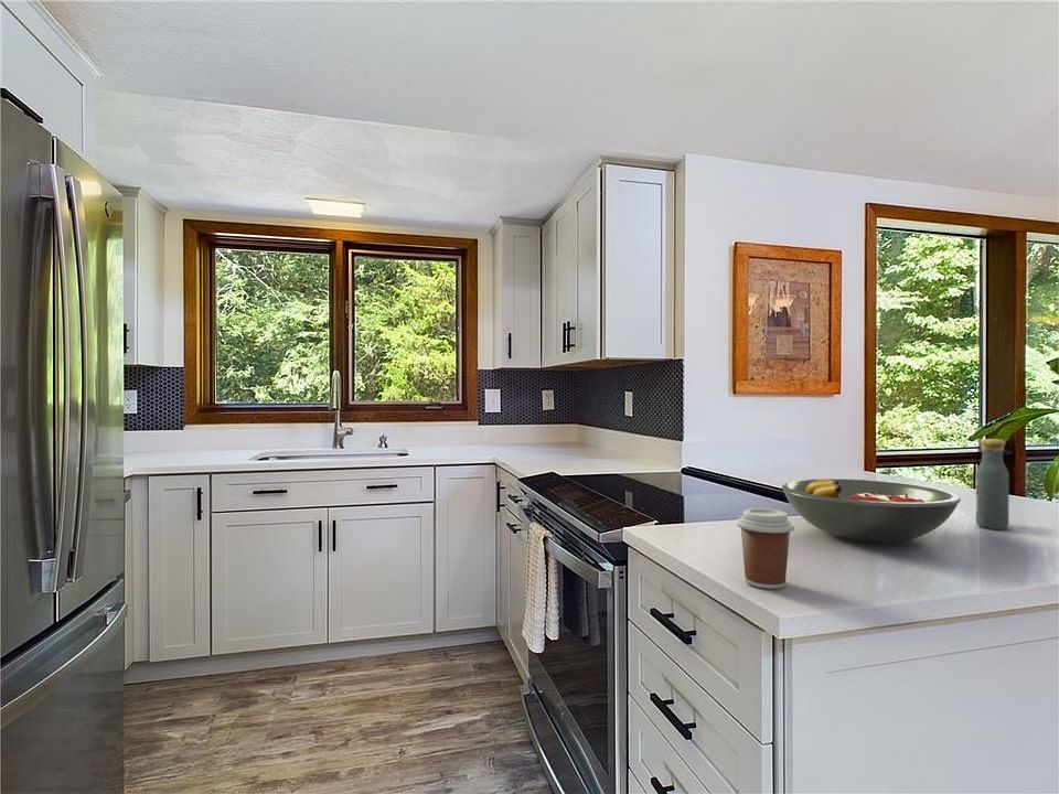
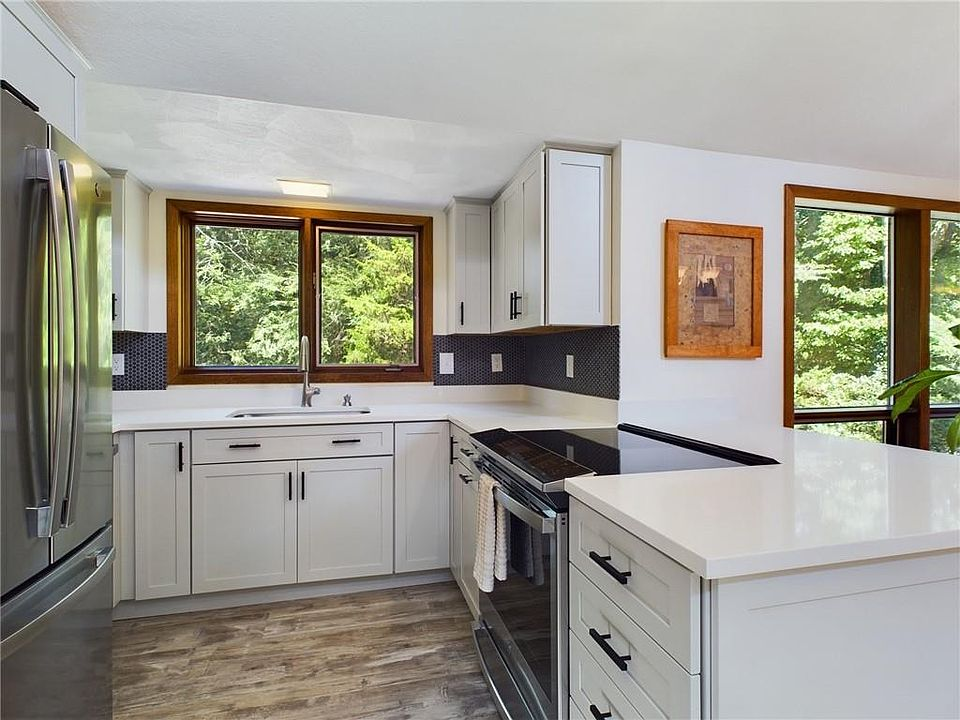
- vodka (992, 482)
- fruit bowl (865, 506)
- coffee cup (764, 547)
